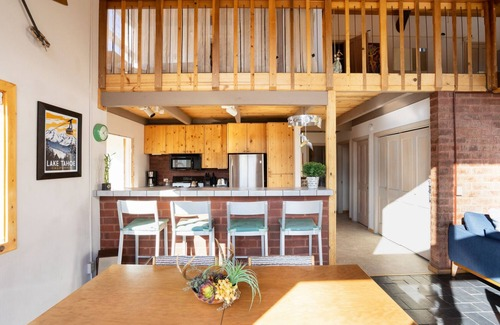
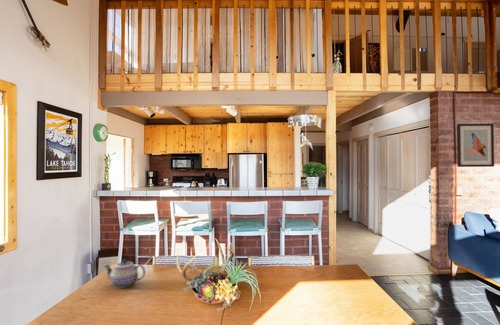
+ teapot (124, 271)
+ wall art (475, 145)
